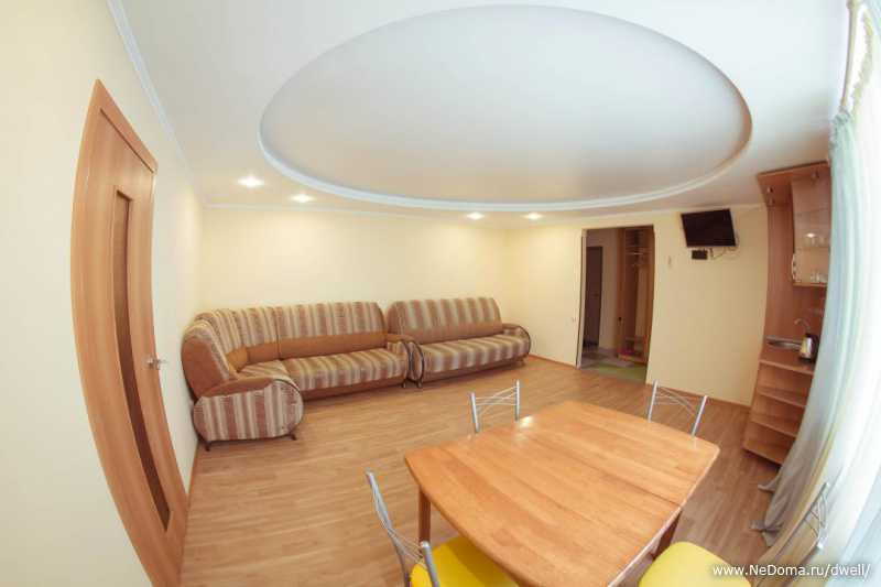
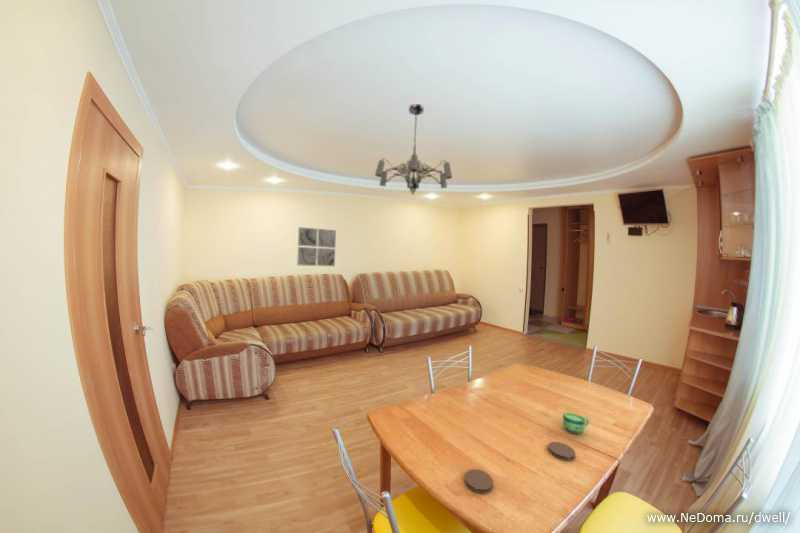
+ chandelier (414, 151)
+ cup (575, 422)
+ wall art (317, 246)
+ coaster (478, 480)
+ coaster (561, 450)
